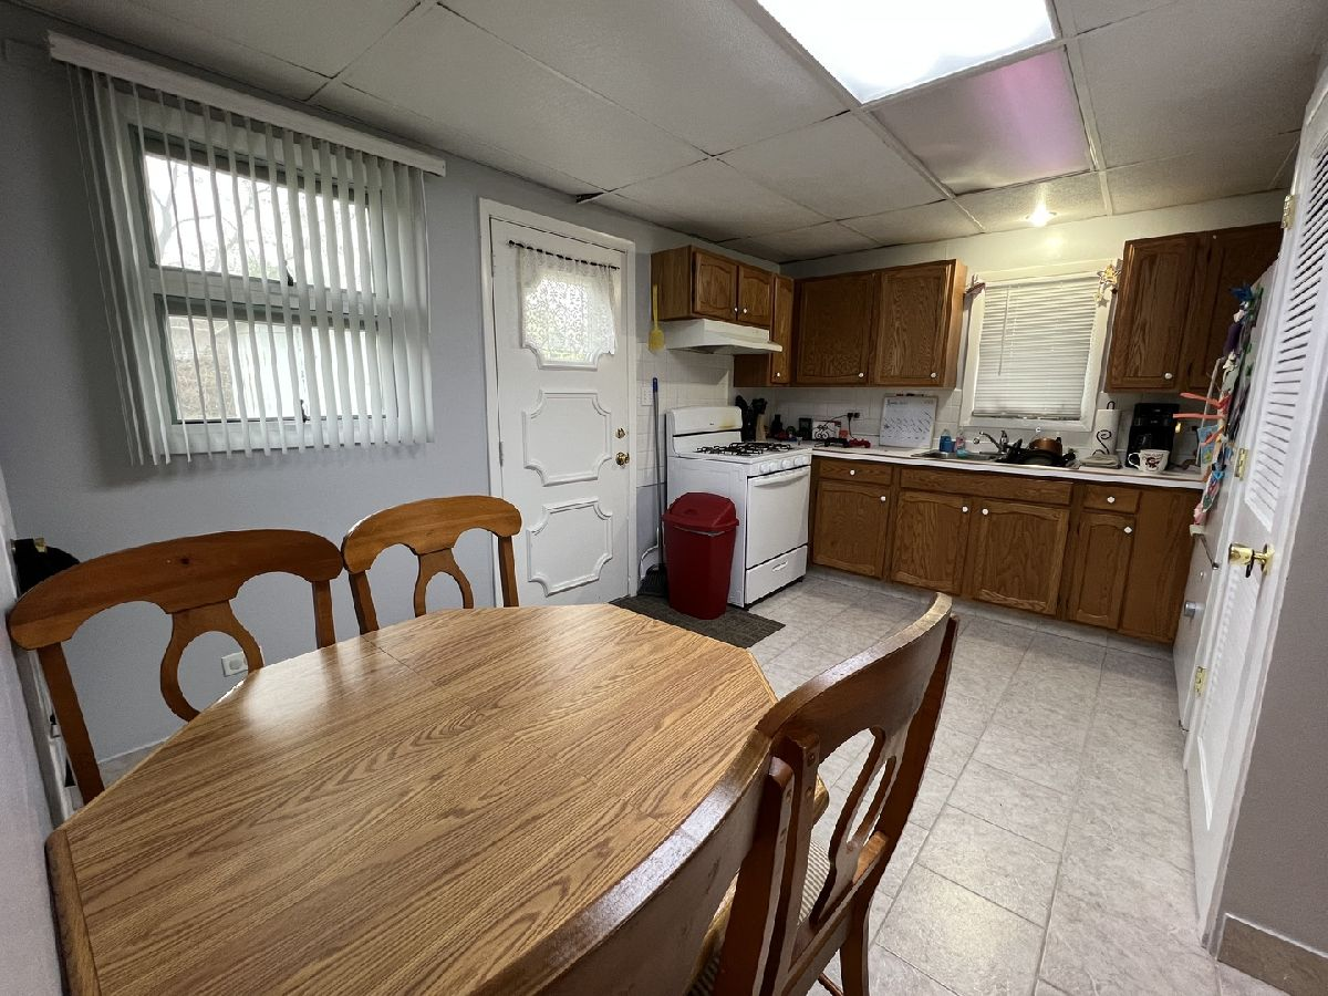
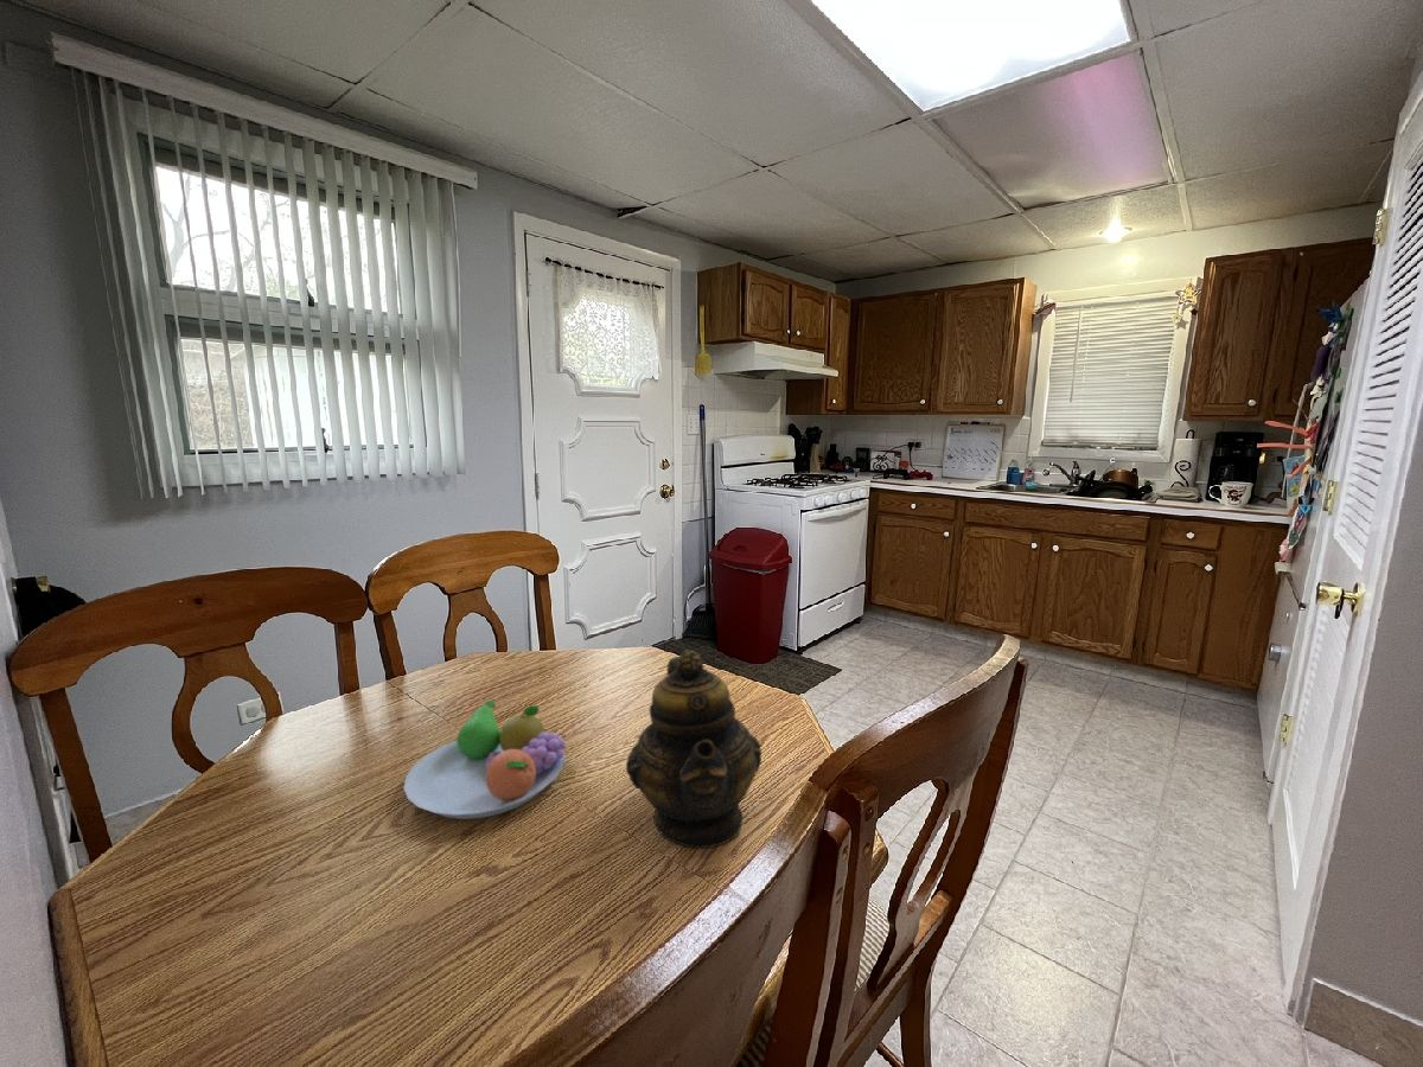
+ teapot (694, 735)
+ fruit bowl (490, 749)
